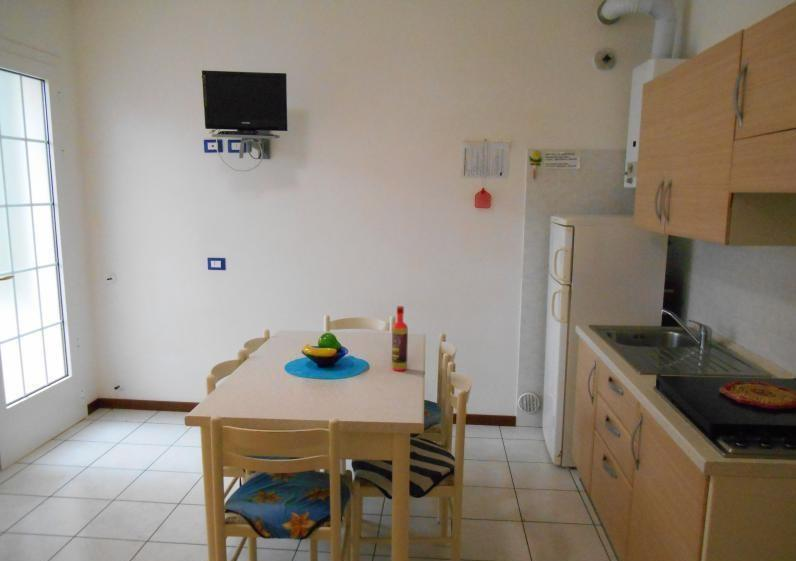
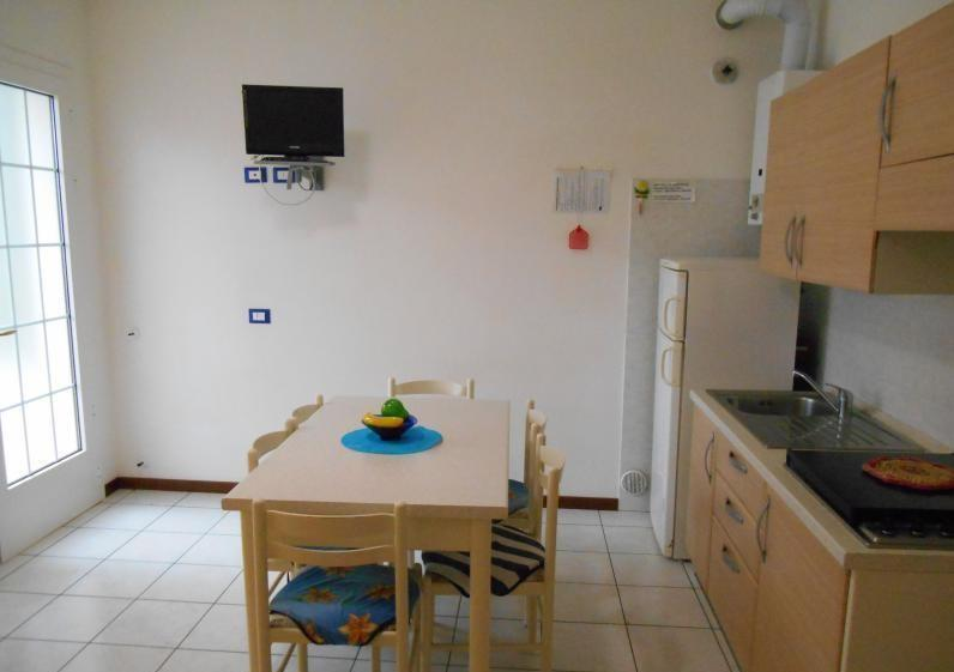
- bottle (399, 338)
